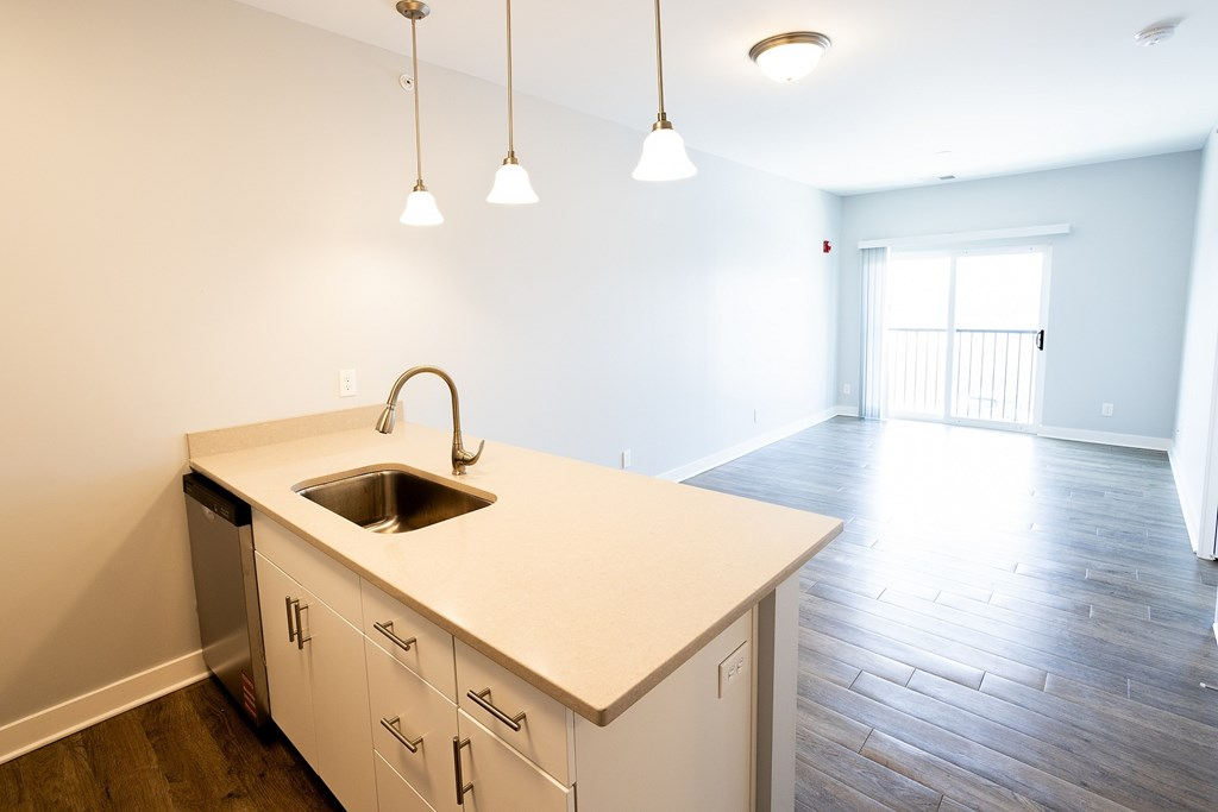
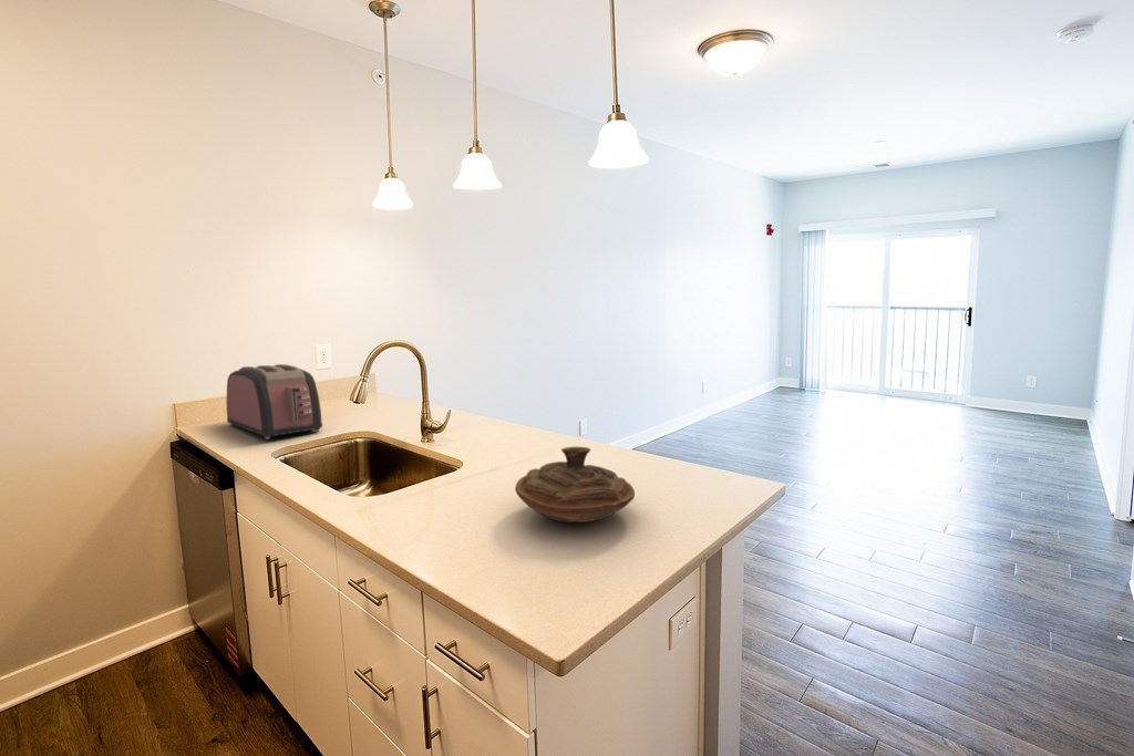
+ toaster (272, 397)
+ decorative bowl (575, 481)
